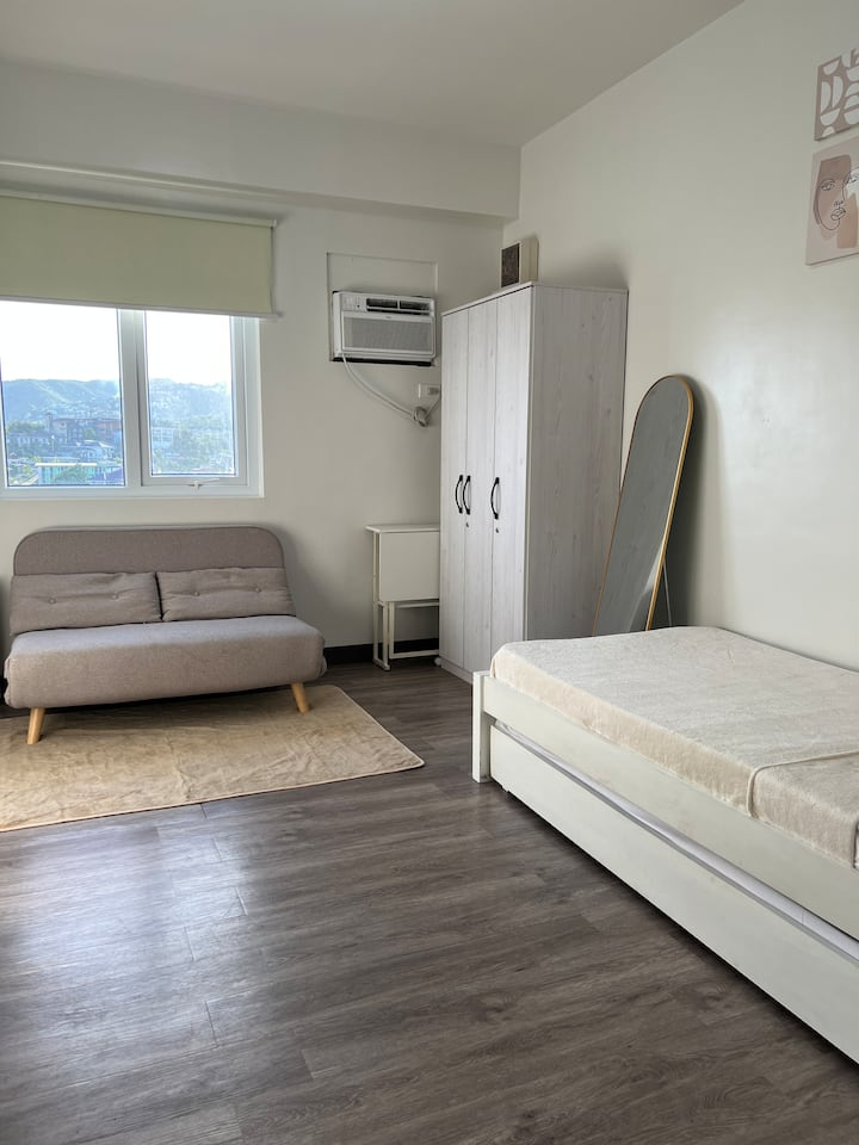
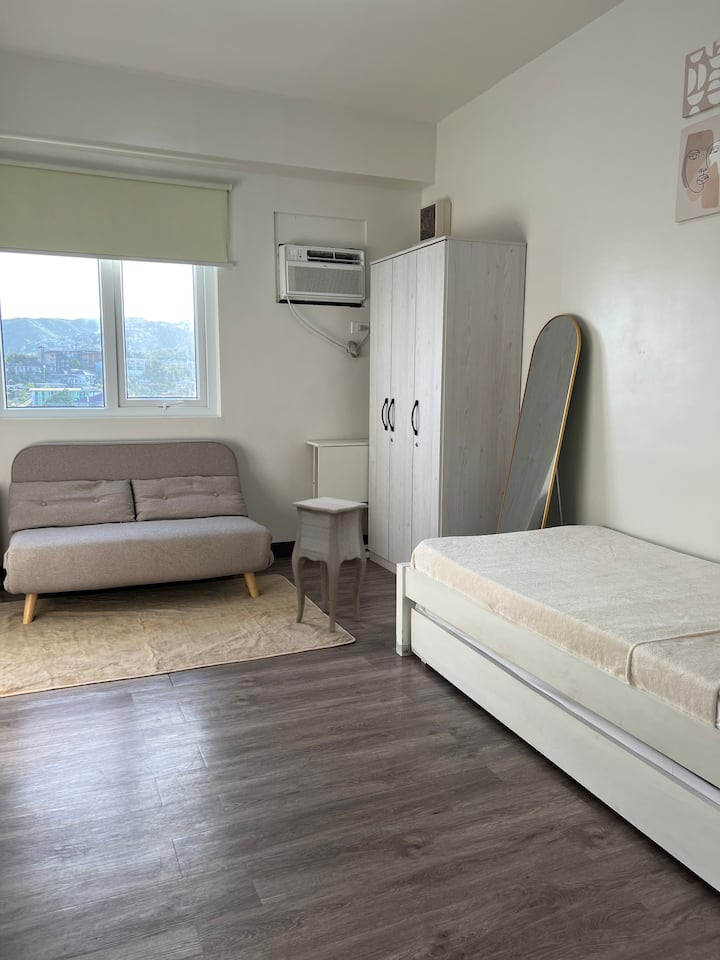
+ side table (329, 562)
